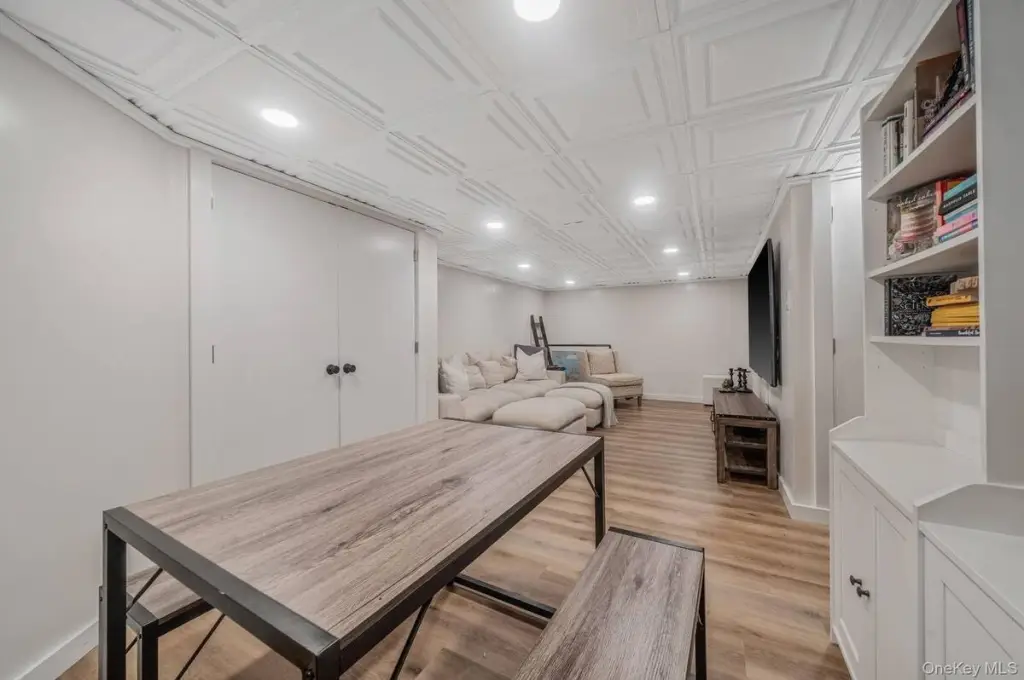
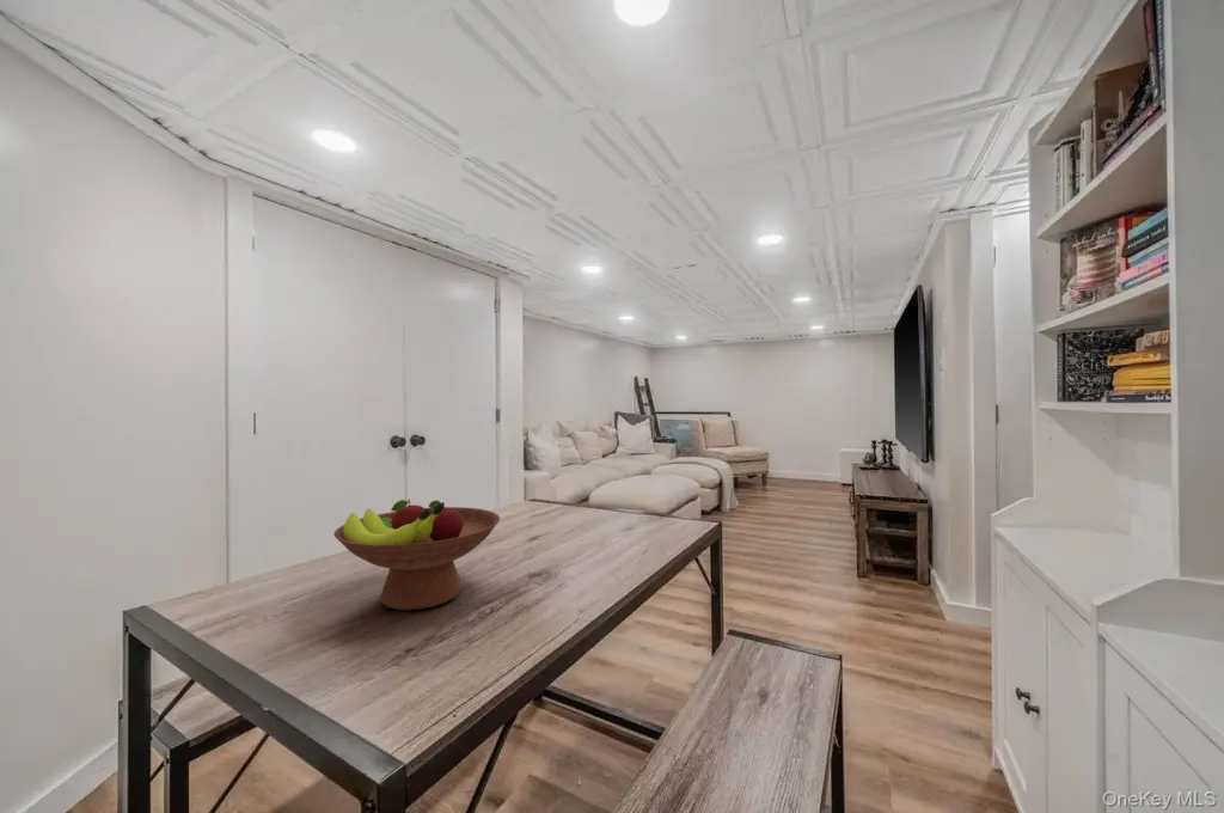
+ fruit bowl (422, 545)
